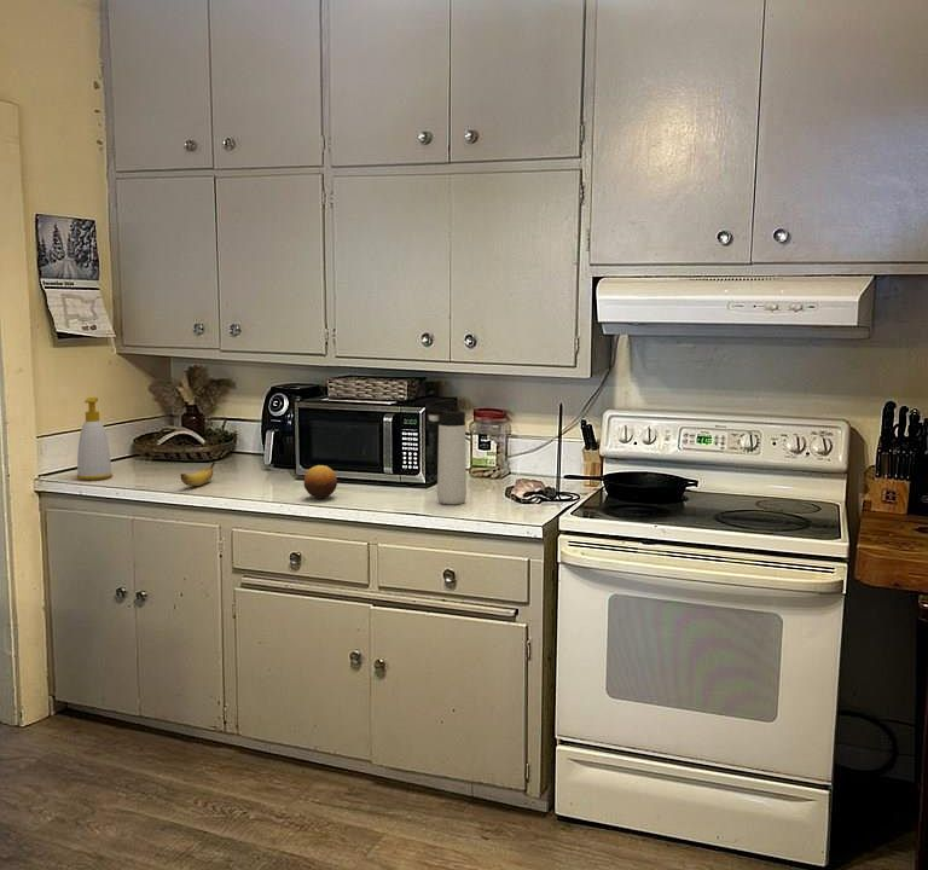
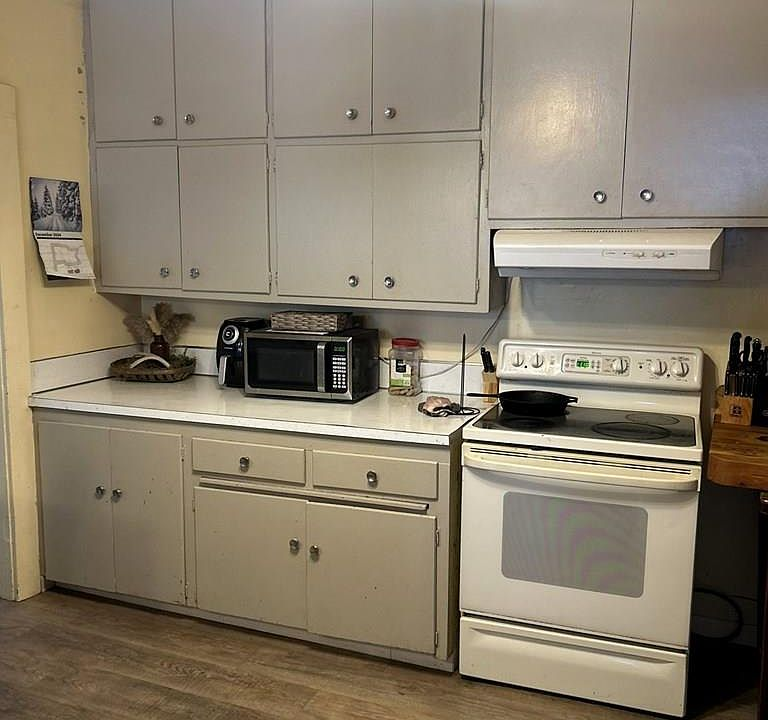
- soap bottle (93, 437)
- fruit (320, 481)
- thermos bottle (445, 453)
- banana (198, 475)
